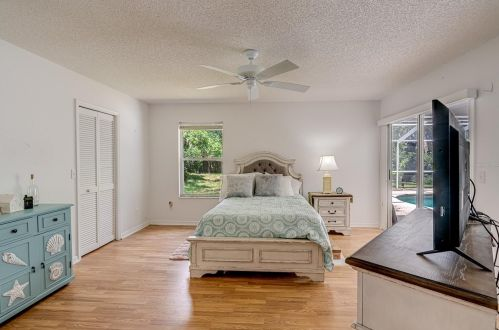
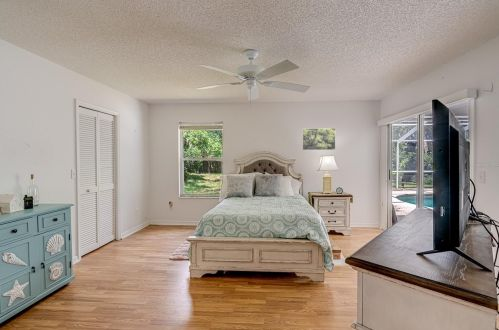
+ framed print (318, 139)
